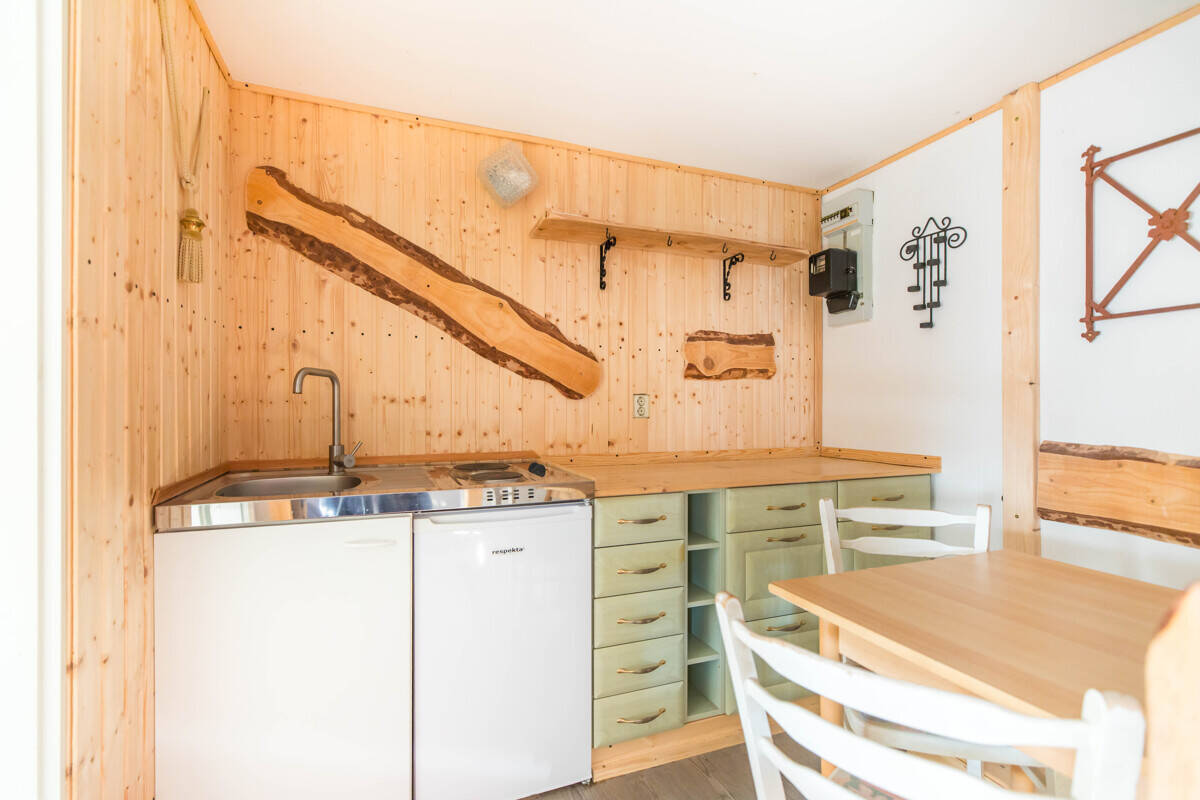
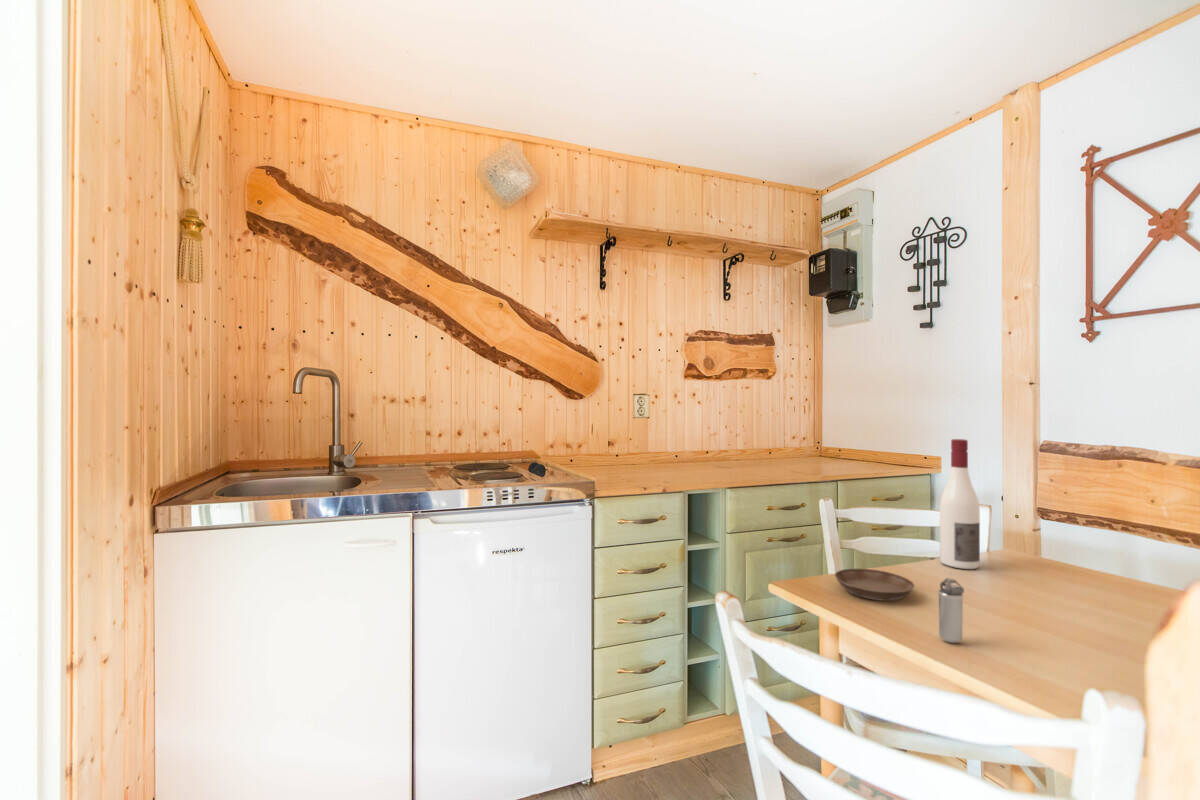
+ shaker (950, 609)
+ alcohol (959, 502)
+ saucer (873, 585)
